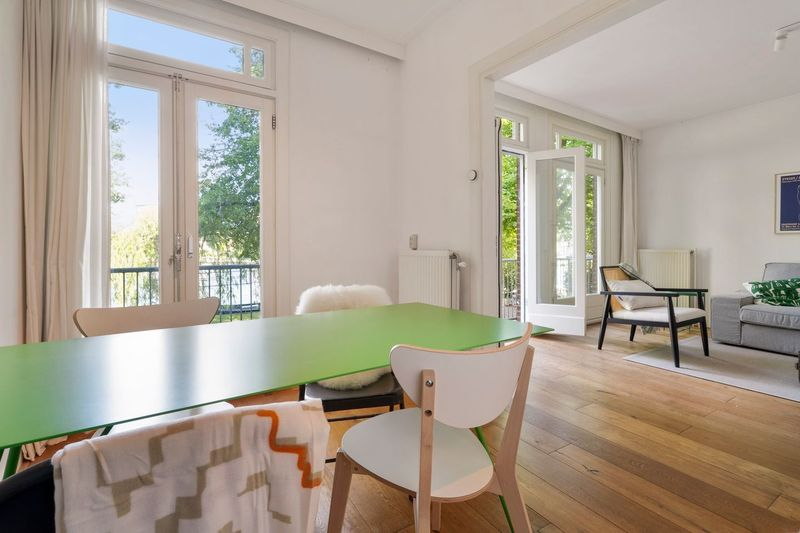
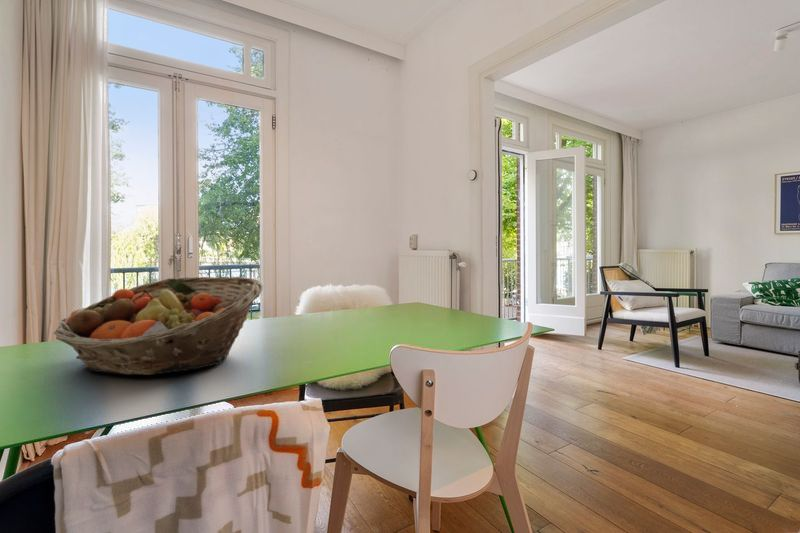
+ fruit basket (167, 318)
